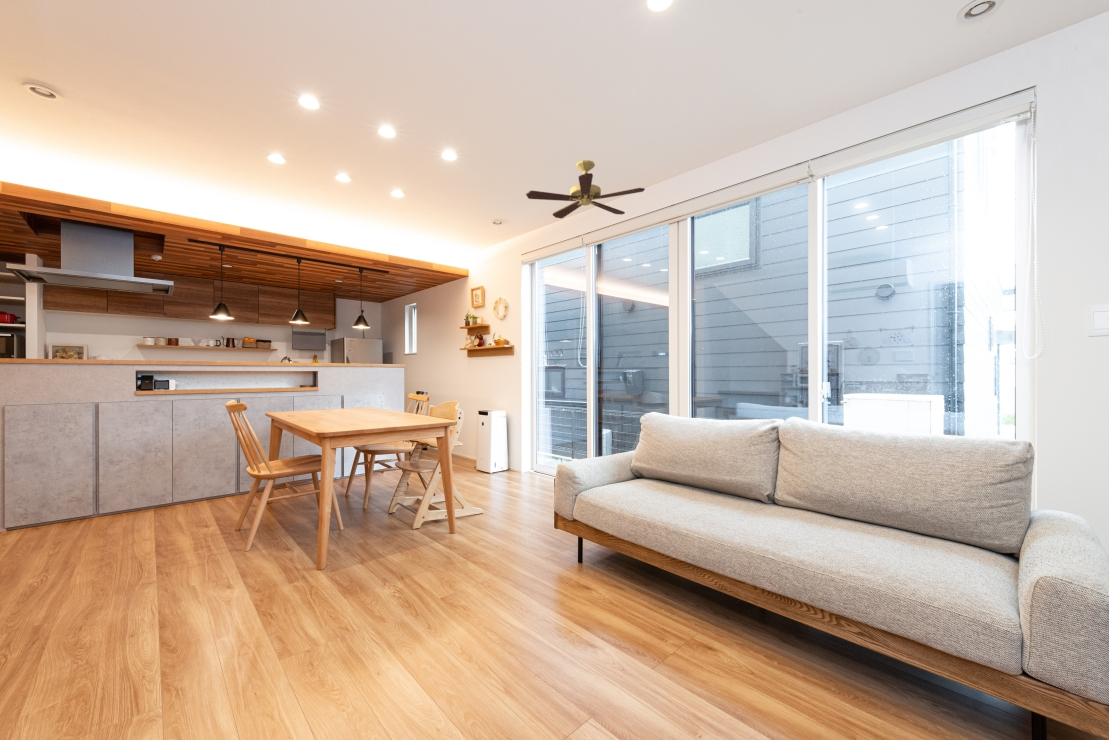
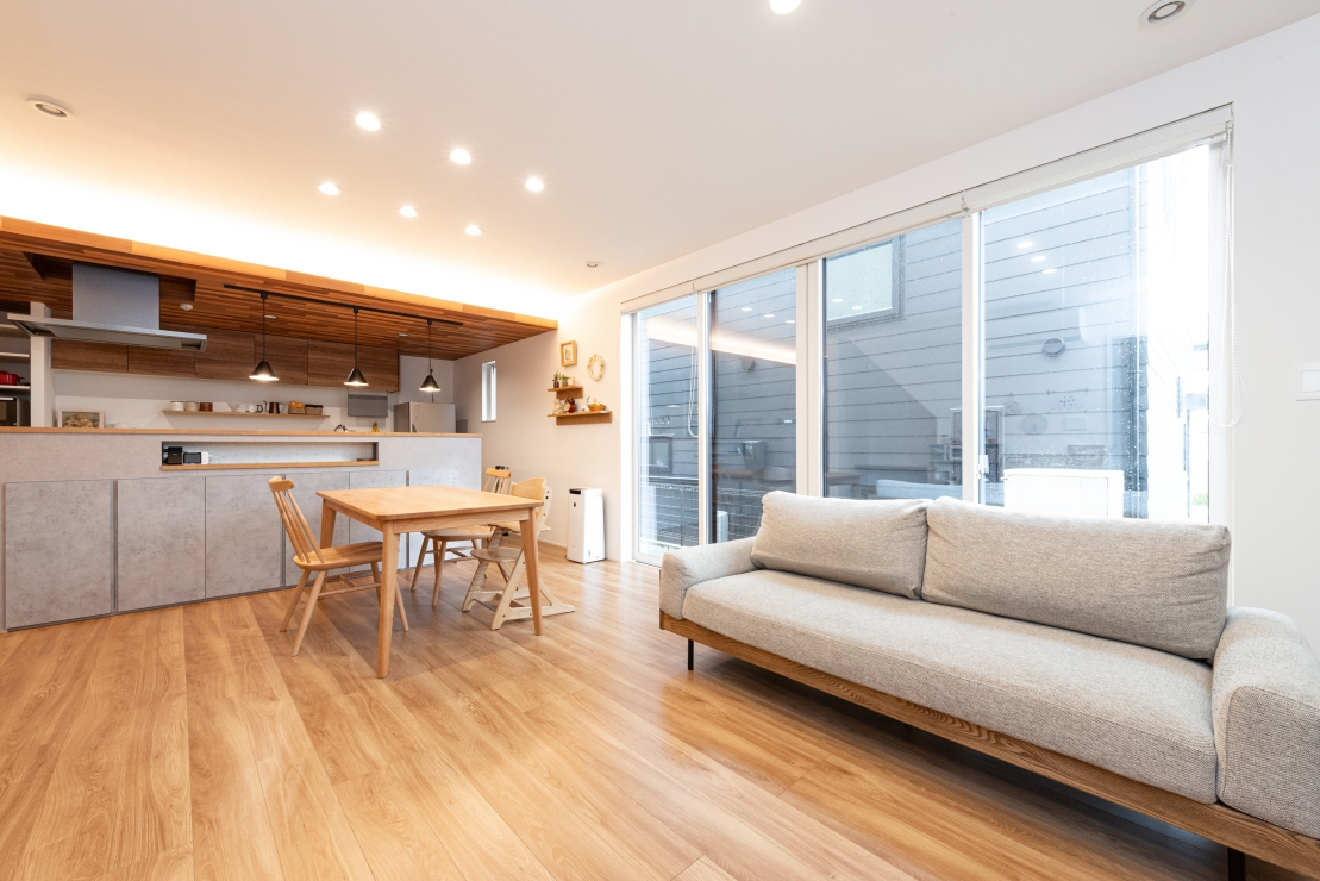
- ceiling fan (584, 182)
